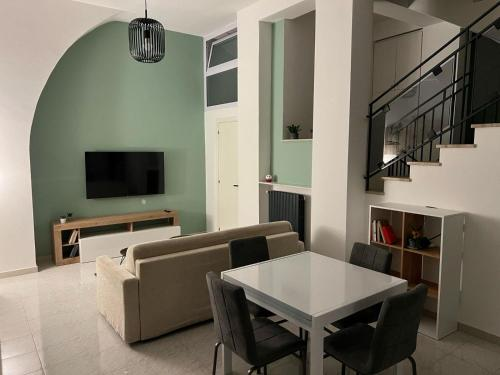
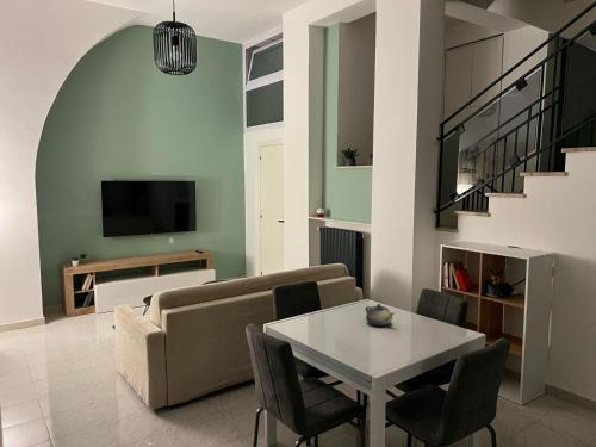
+ teapot (379, 313)
